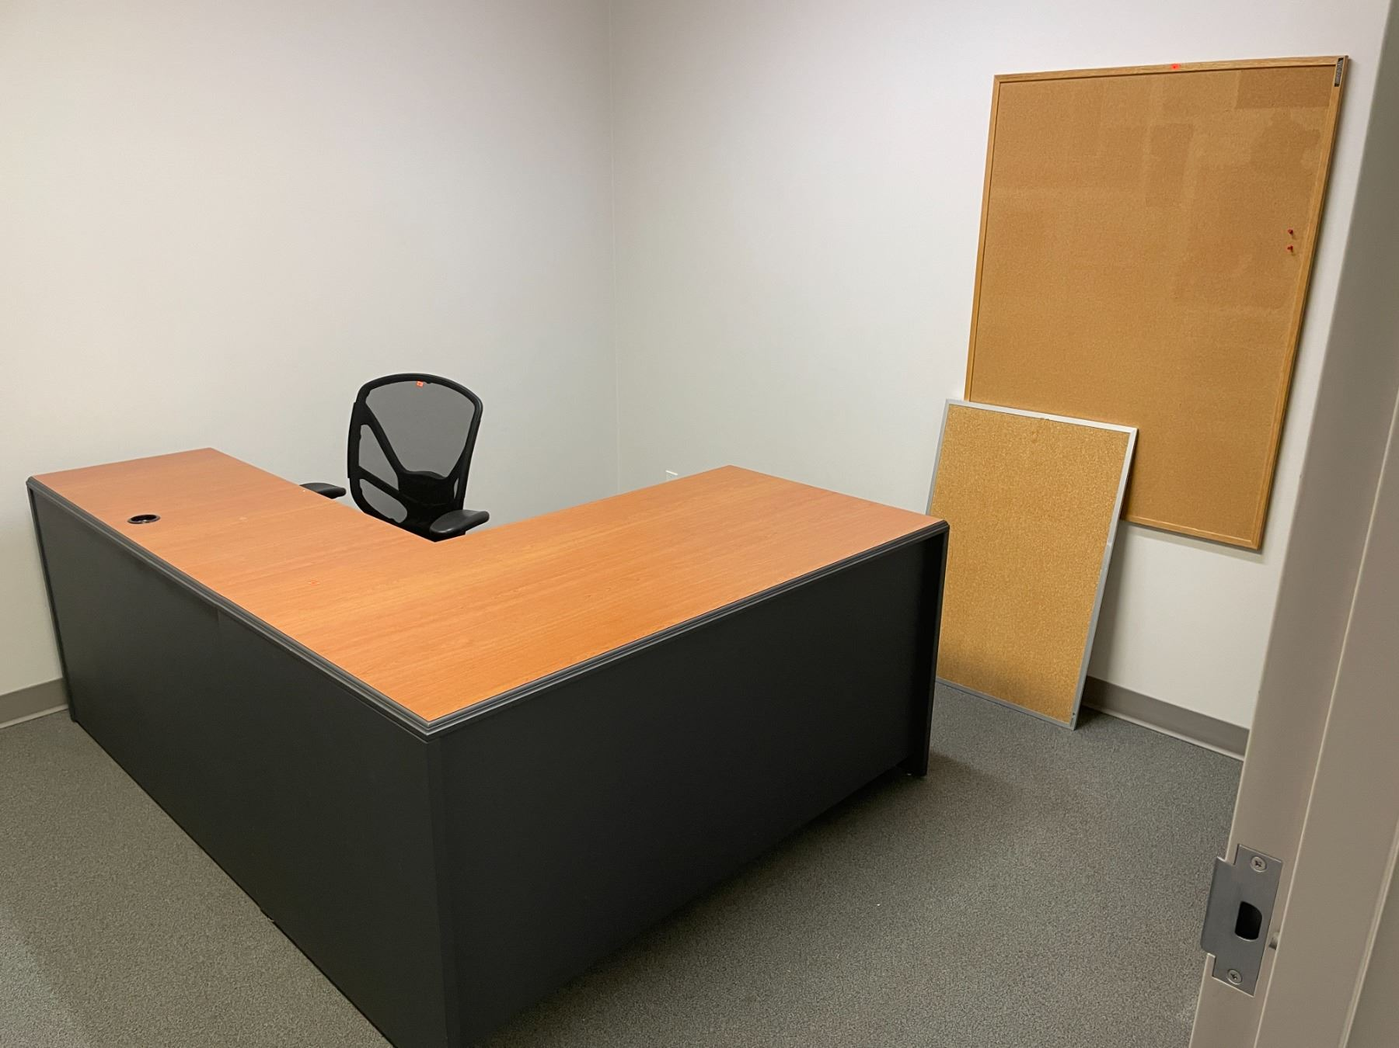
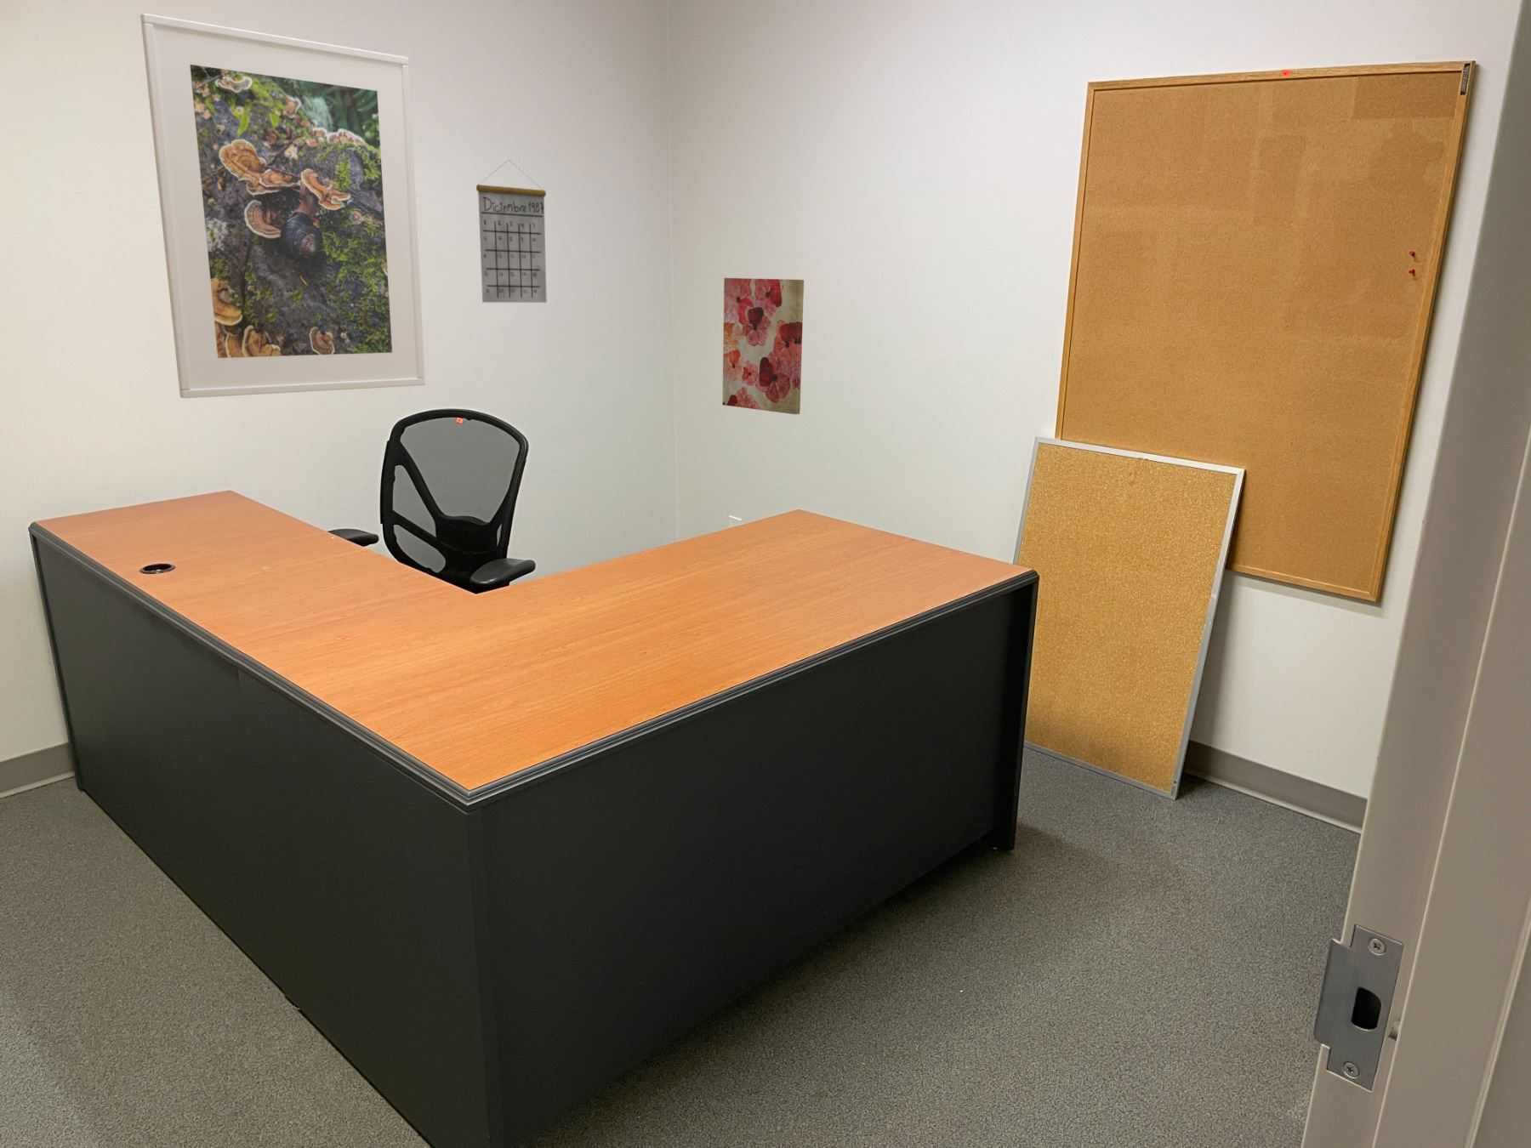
+ wall art (761, 345)
+ calendar (512, 232)
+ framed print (299, 221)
